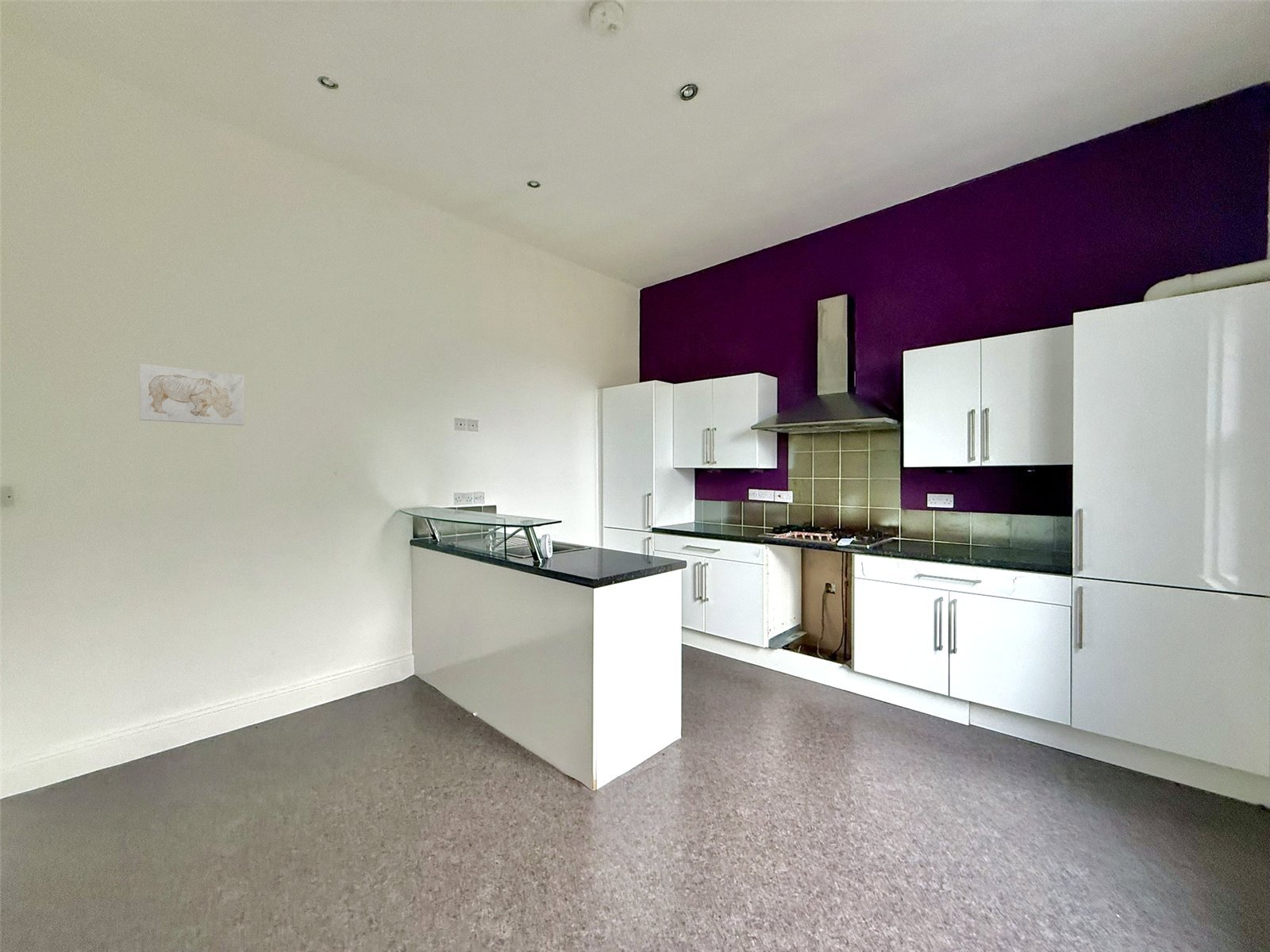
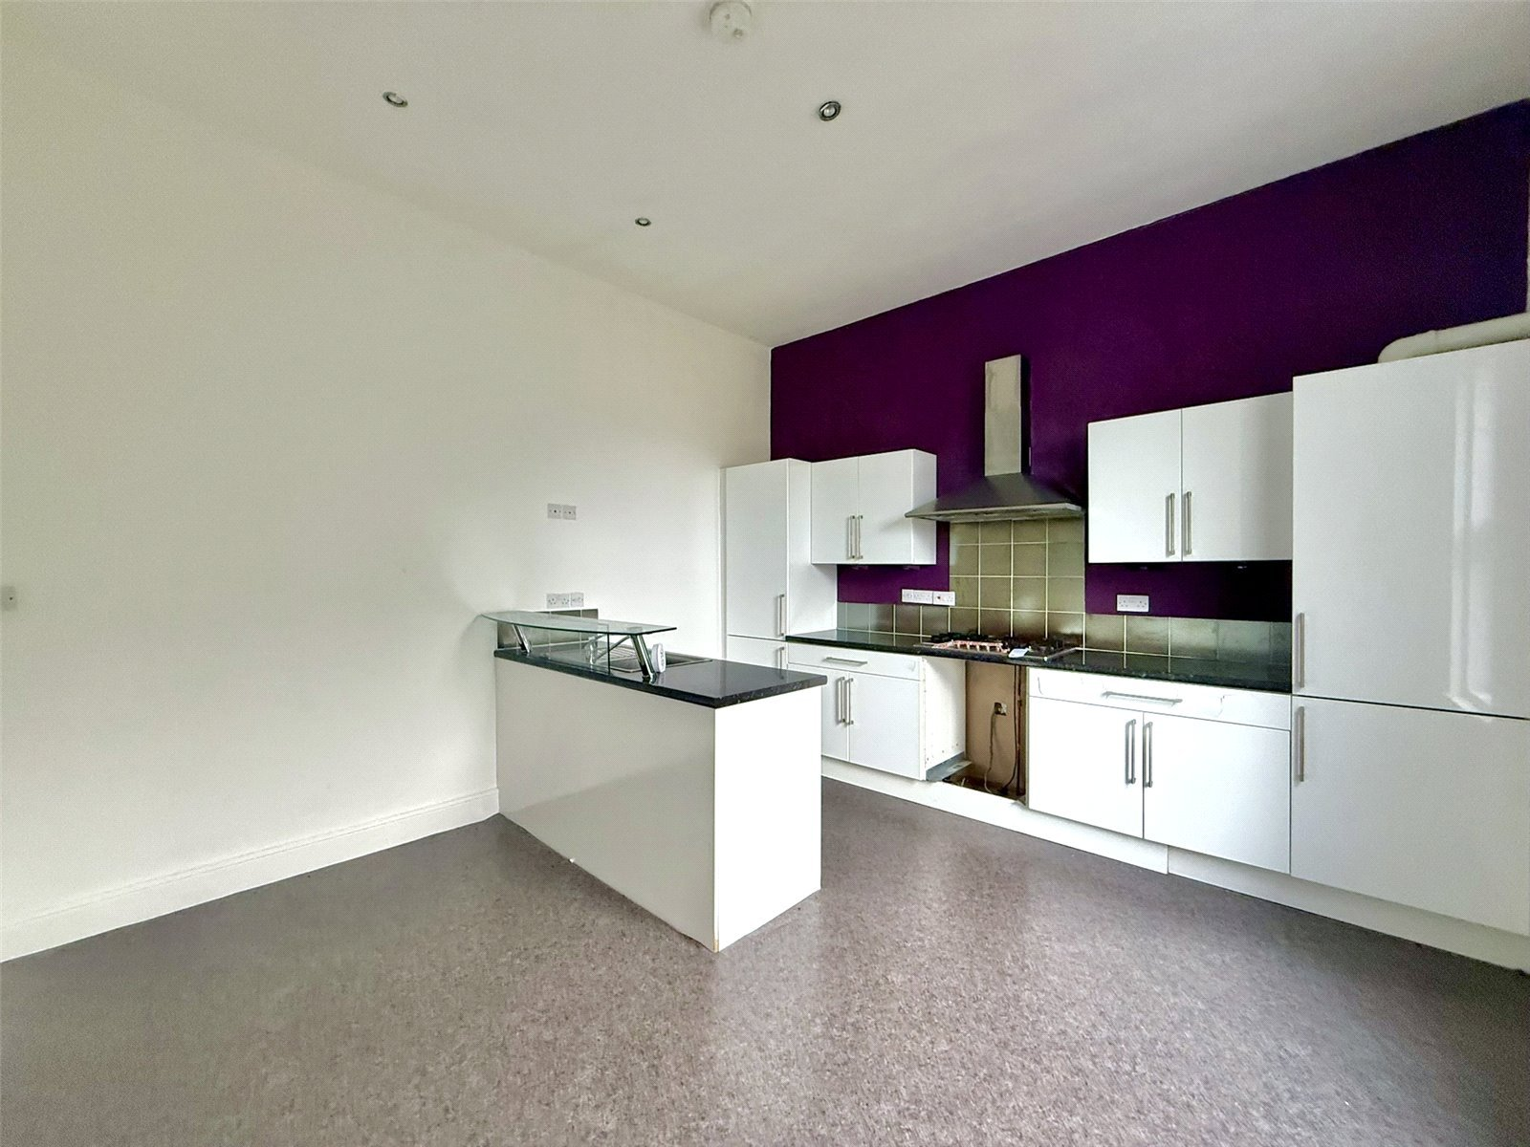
- wall art (194, 396)
